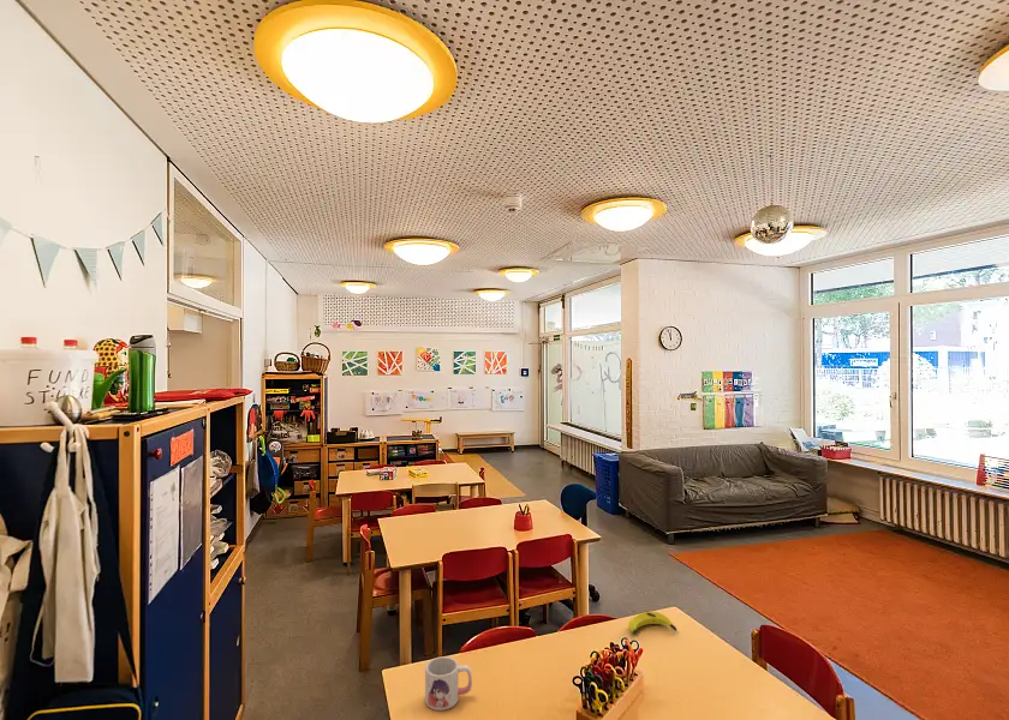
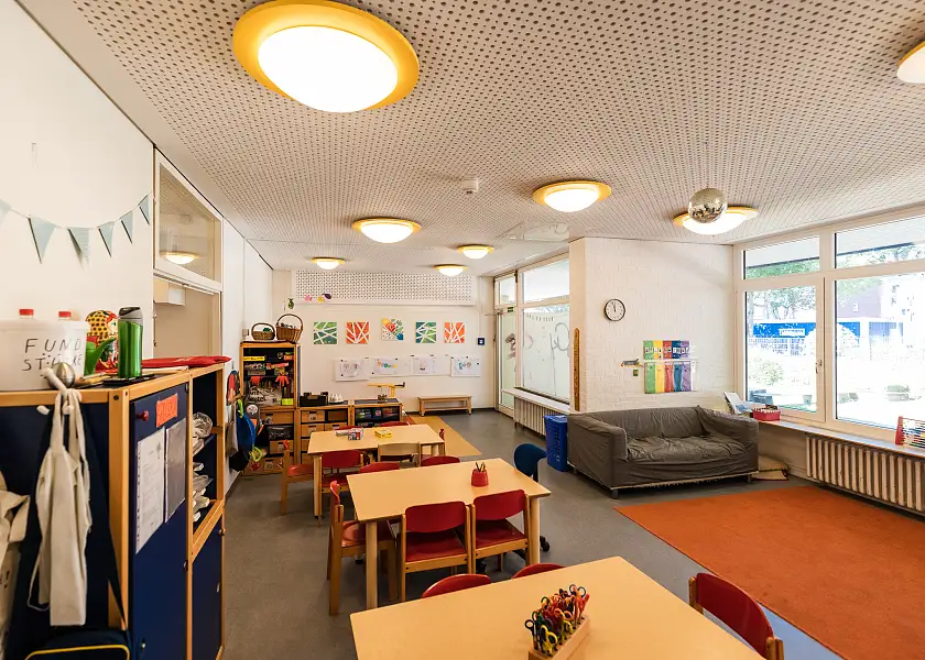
- banana (651, 623)
- mug (448, 682)
